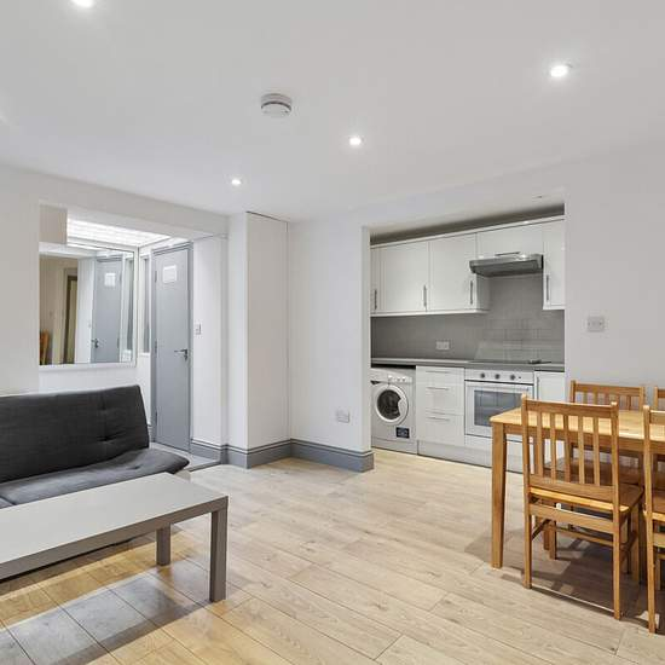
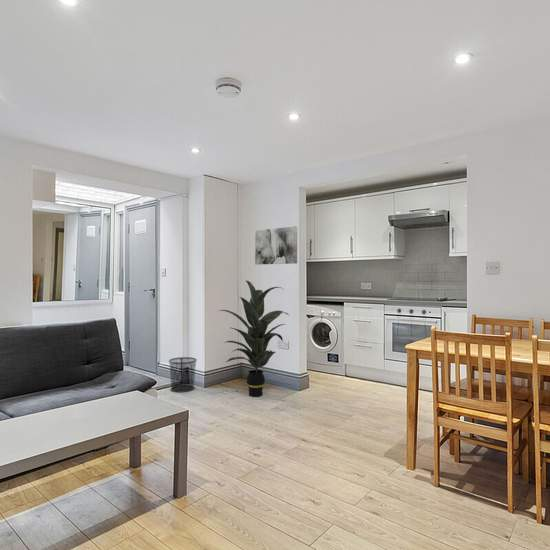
+ waste bin (182, 374)
+ indoor plant (255, 336)
+ wall art (275, 246)
